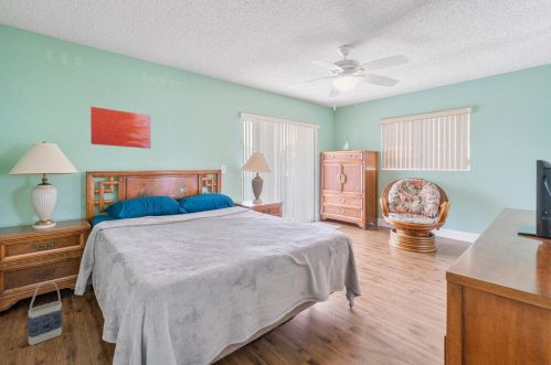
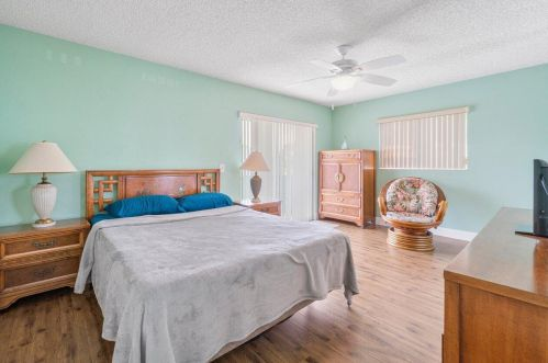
- bag (45, 309)
- wall art (123, 128)
